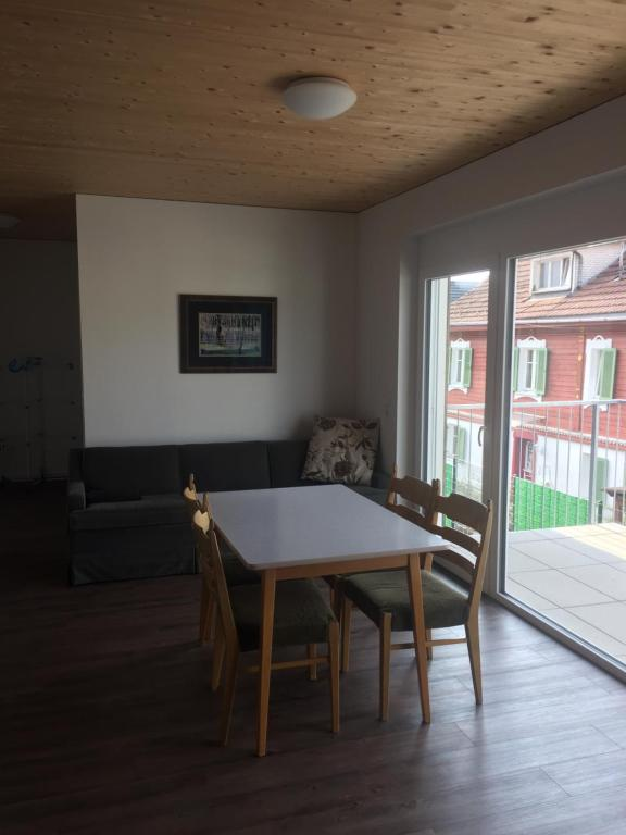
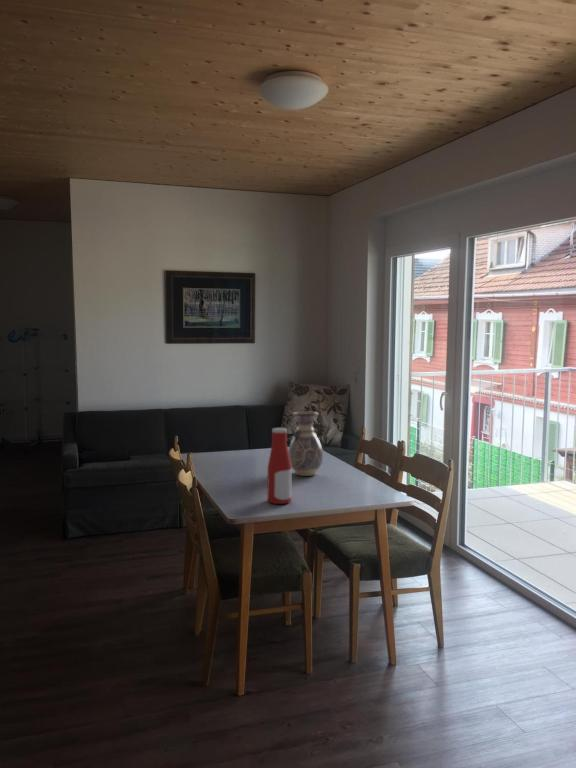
+ vase (305, 443)
+ bottle (279, 465)
